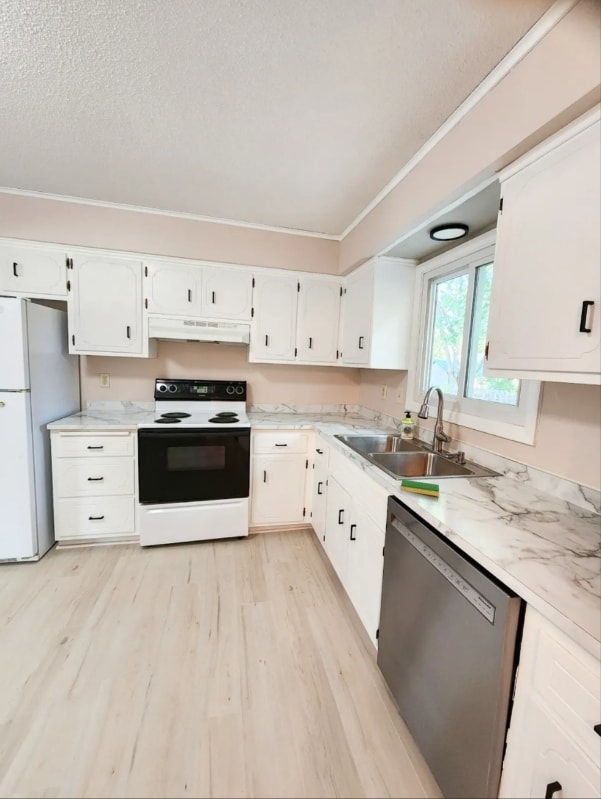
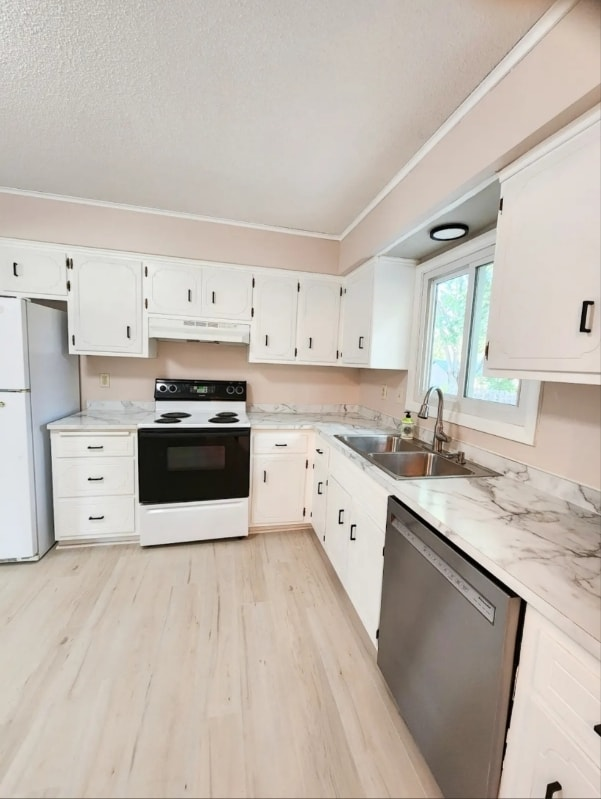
- dish sponge (419, 487)
